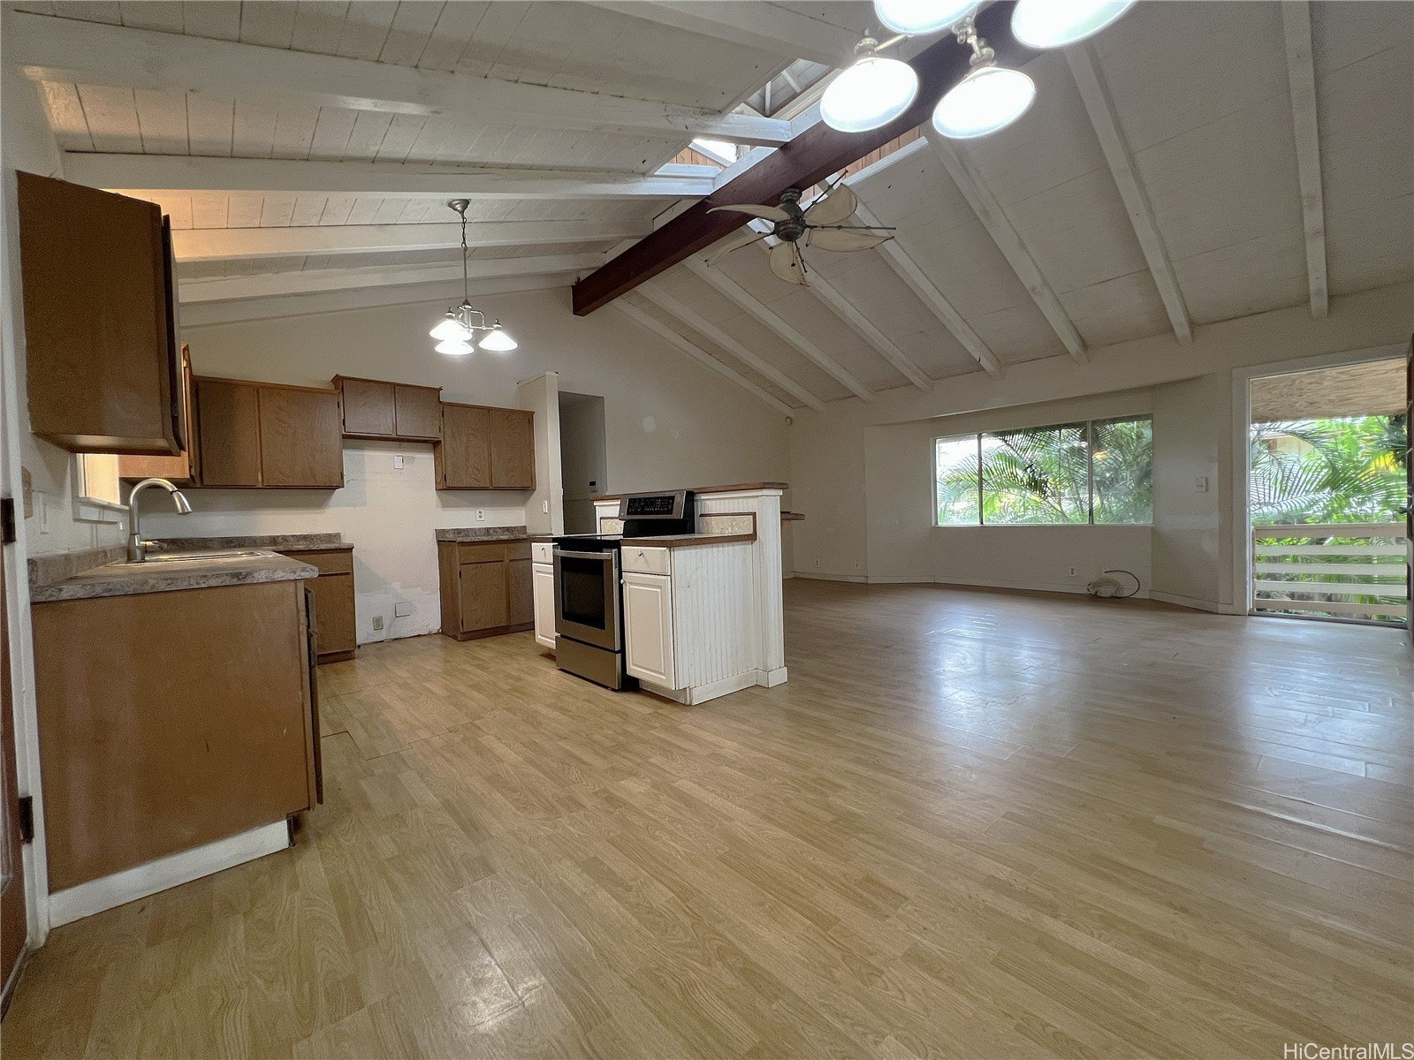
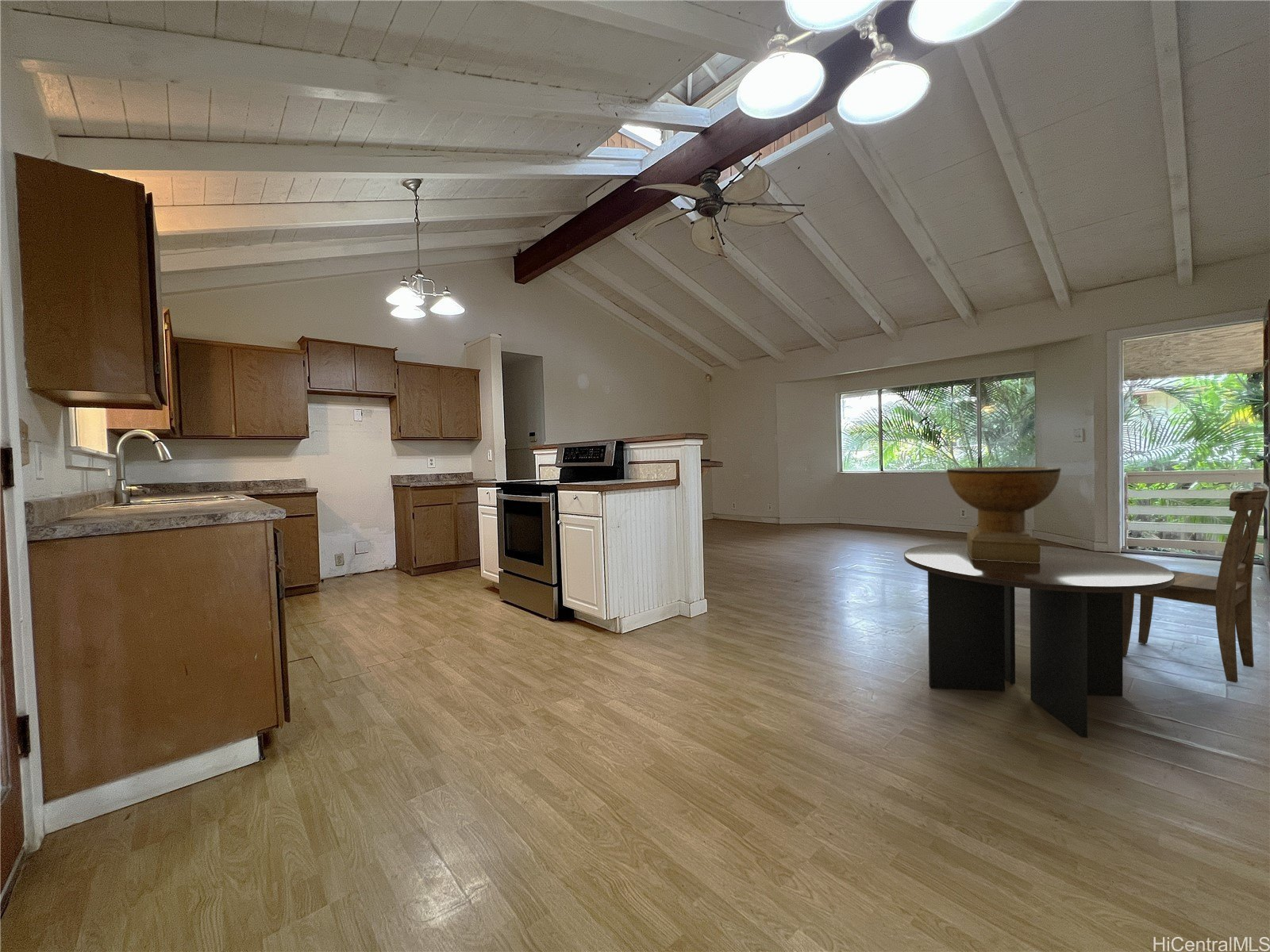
+ coffee table (1014, 625)
+ dining chair (1188, 574)
+ decorative bowl (1001, 512)
